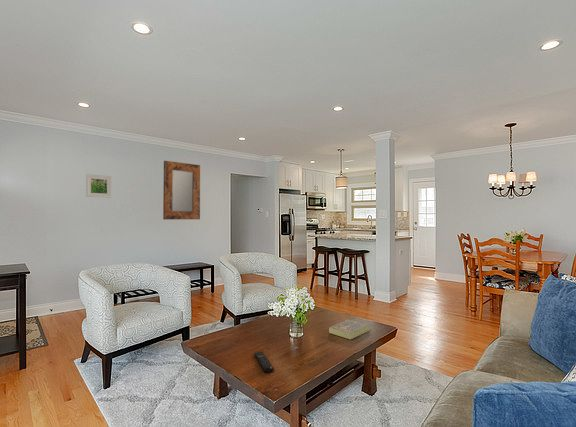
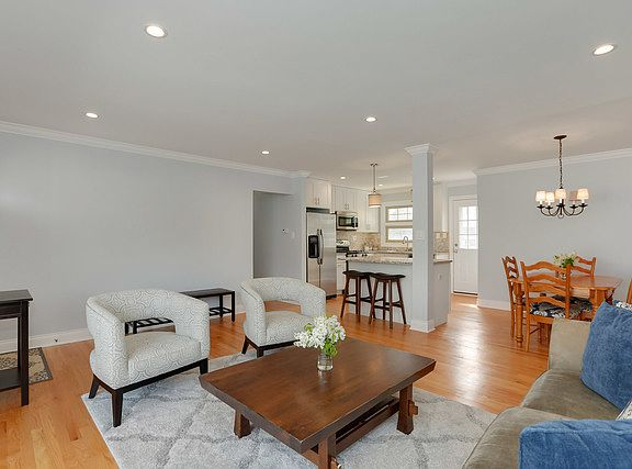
- book (349, 328)
- home mirror (182, 191)
- remote control (263, 361)
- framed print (99, 186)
